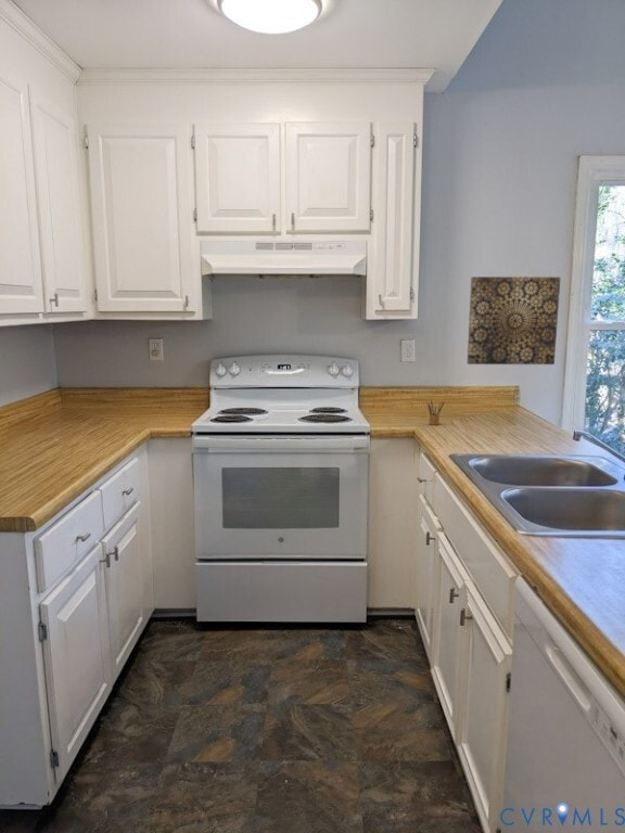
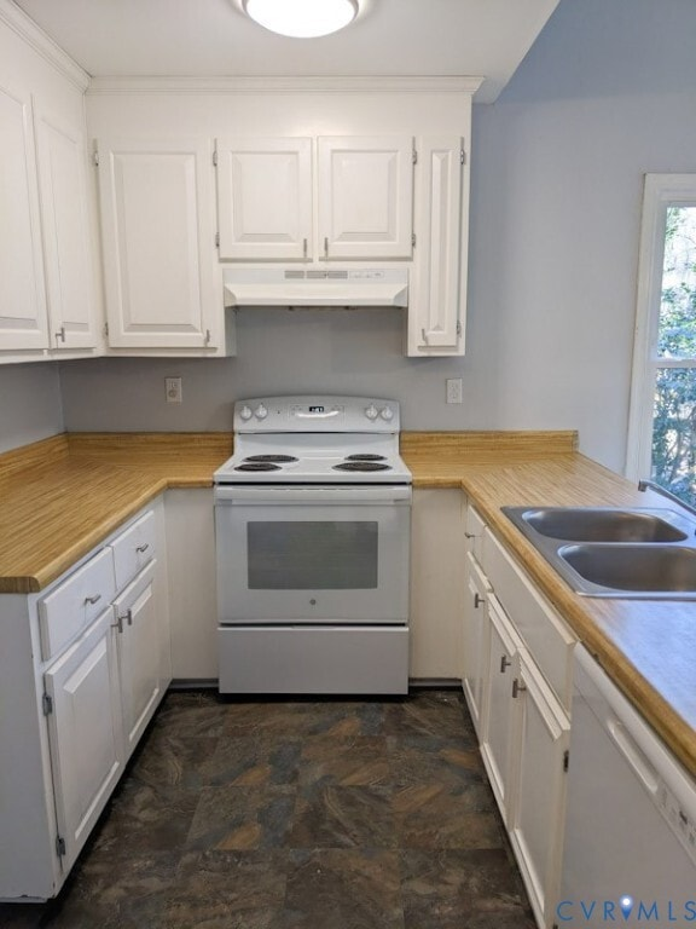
- wall art (512, 321)
- pencil box (434, 412)
